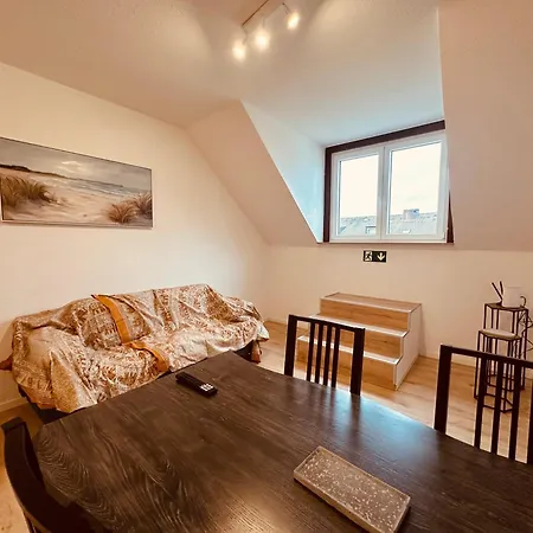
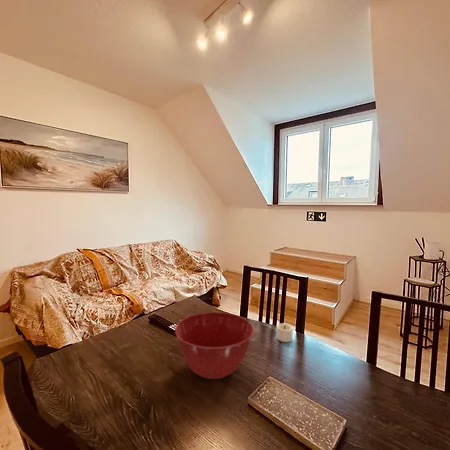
+ candle (280, 331)
+ mixing bowl (214, 346)
